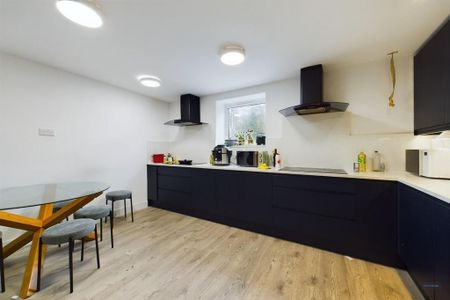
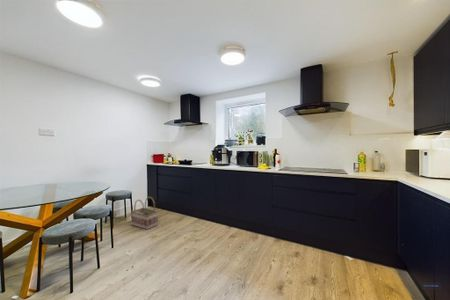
+ basket (144, 211)
